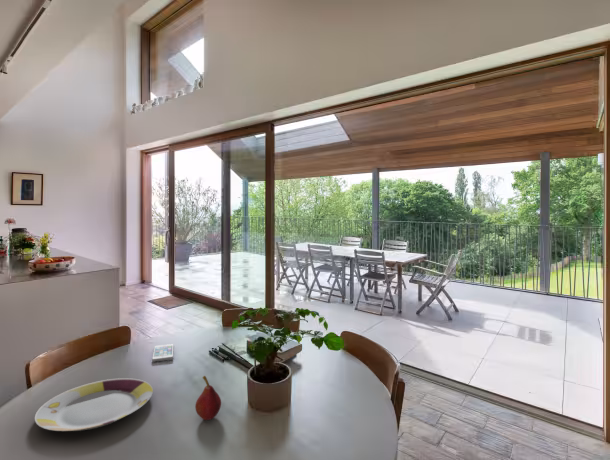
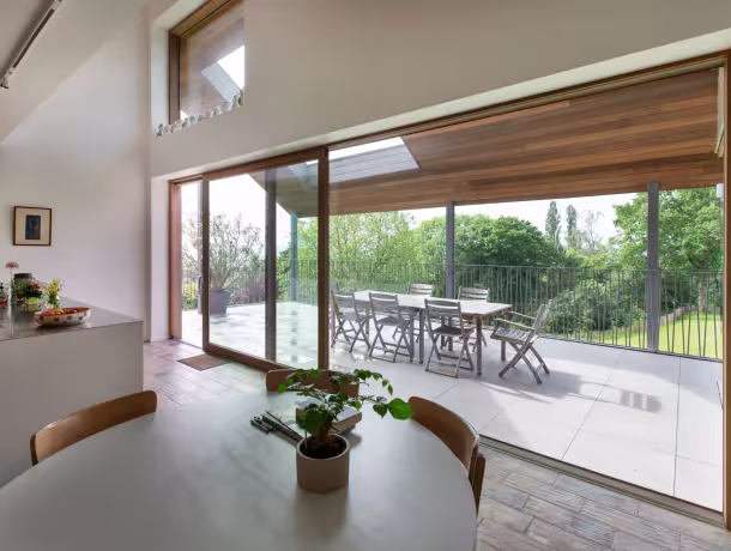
- smartphone (163, 352)
- fruit (208, 396)
- plate (98, 404)
